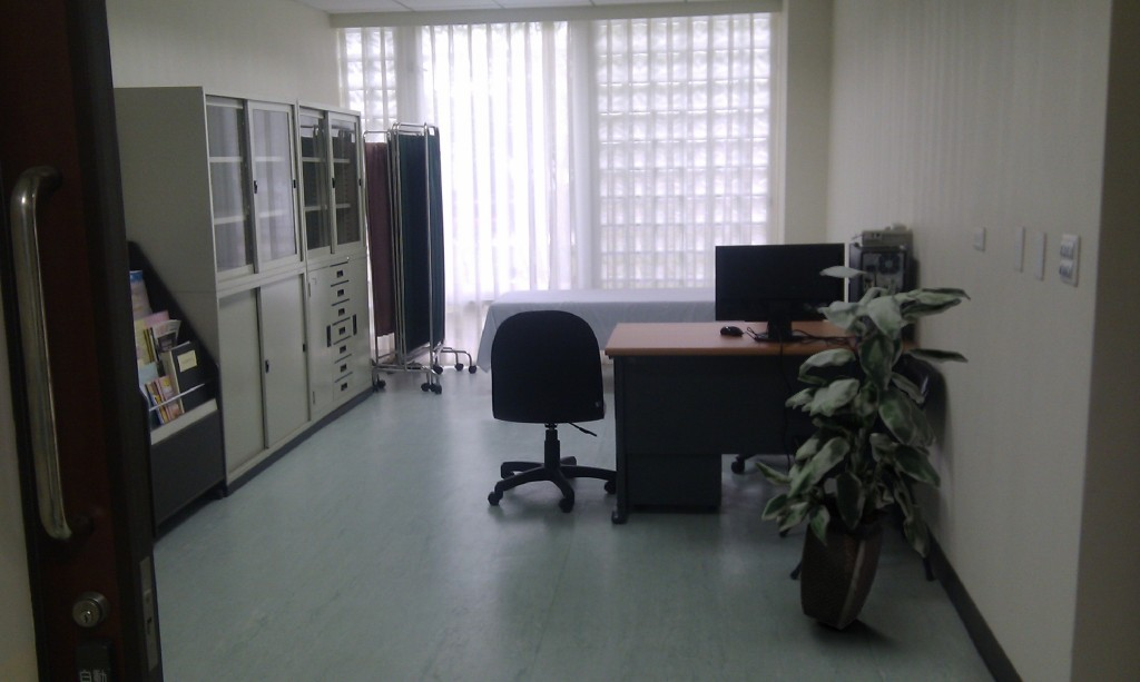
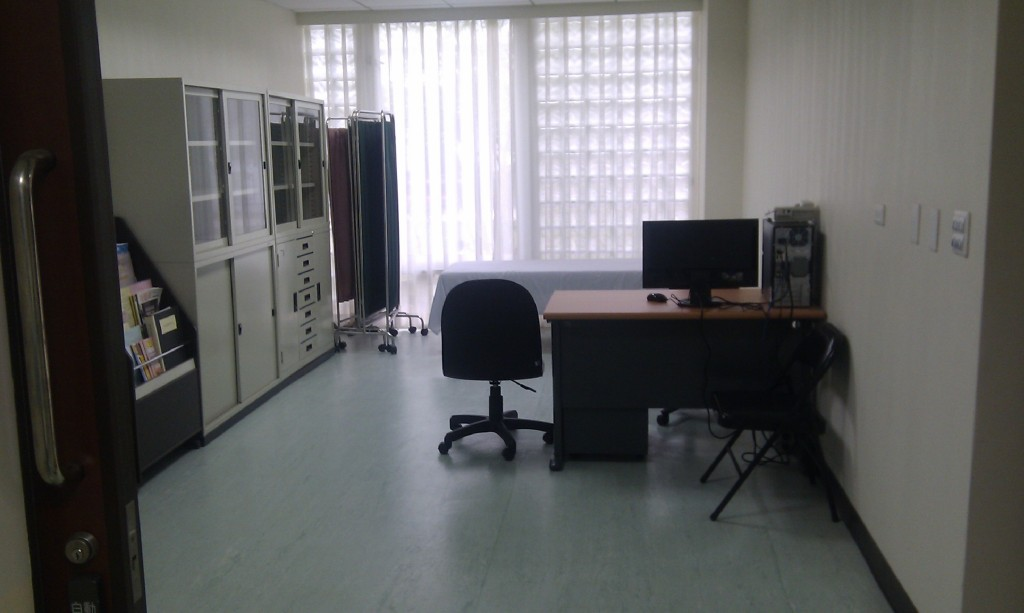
- indoor plant (857, 447)
